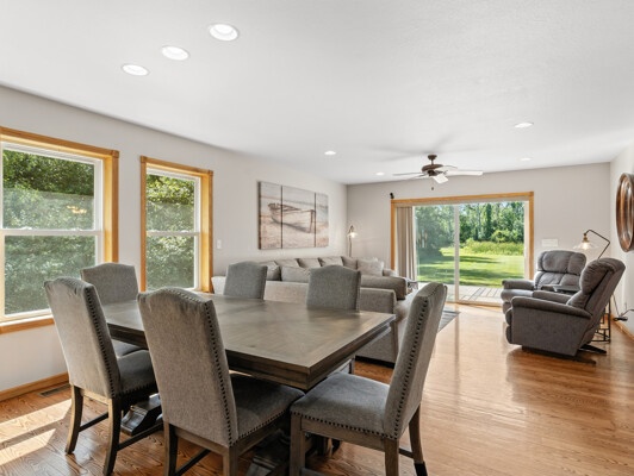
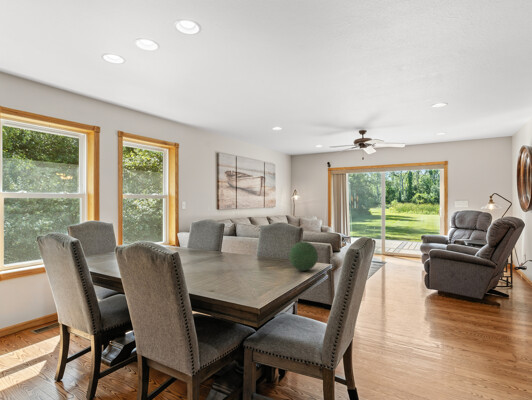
+ decorative orb (303, 255)
